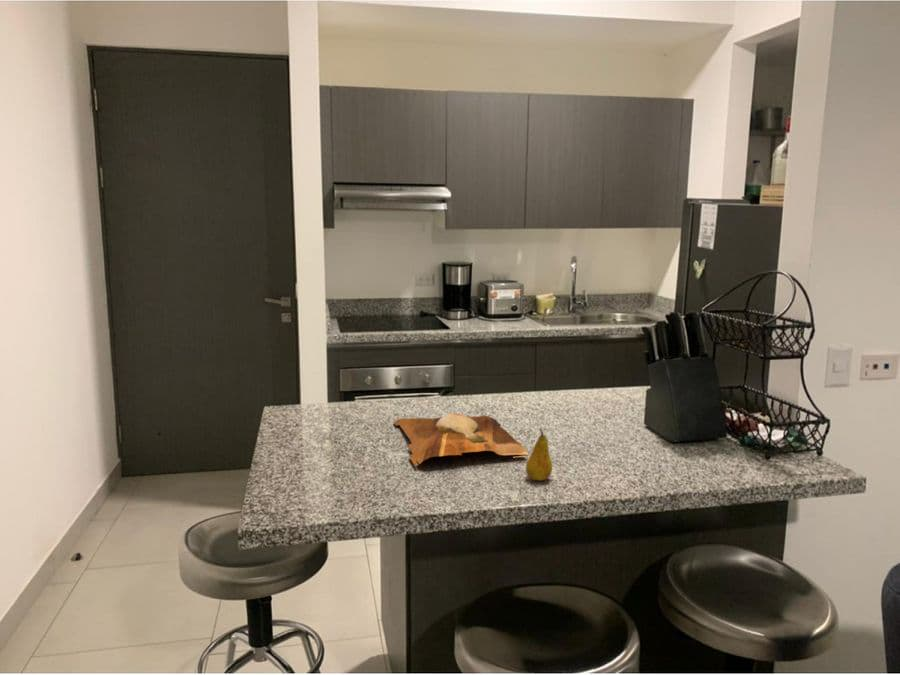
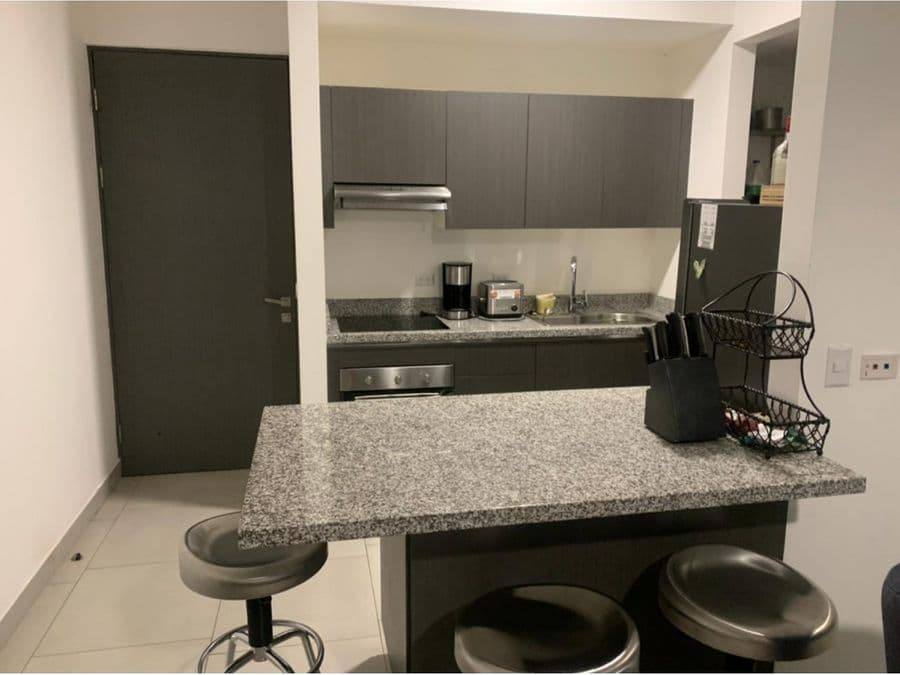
- fruit (539, 453)
- cutting board (456, 429)
